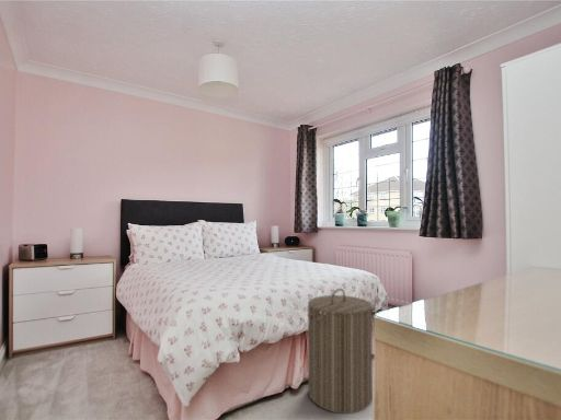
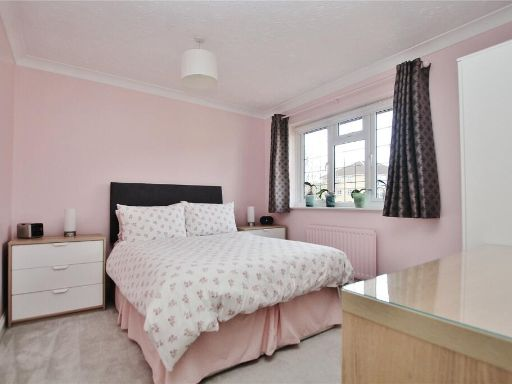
- laundry hamper (340, 341)
